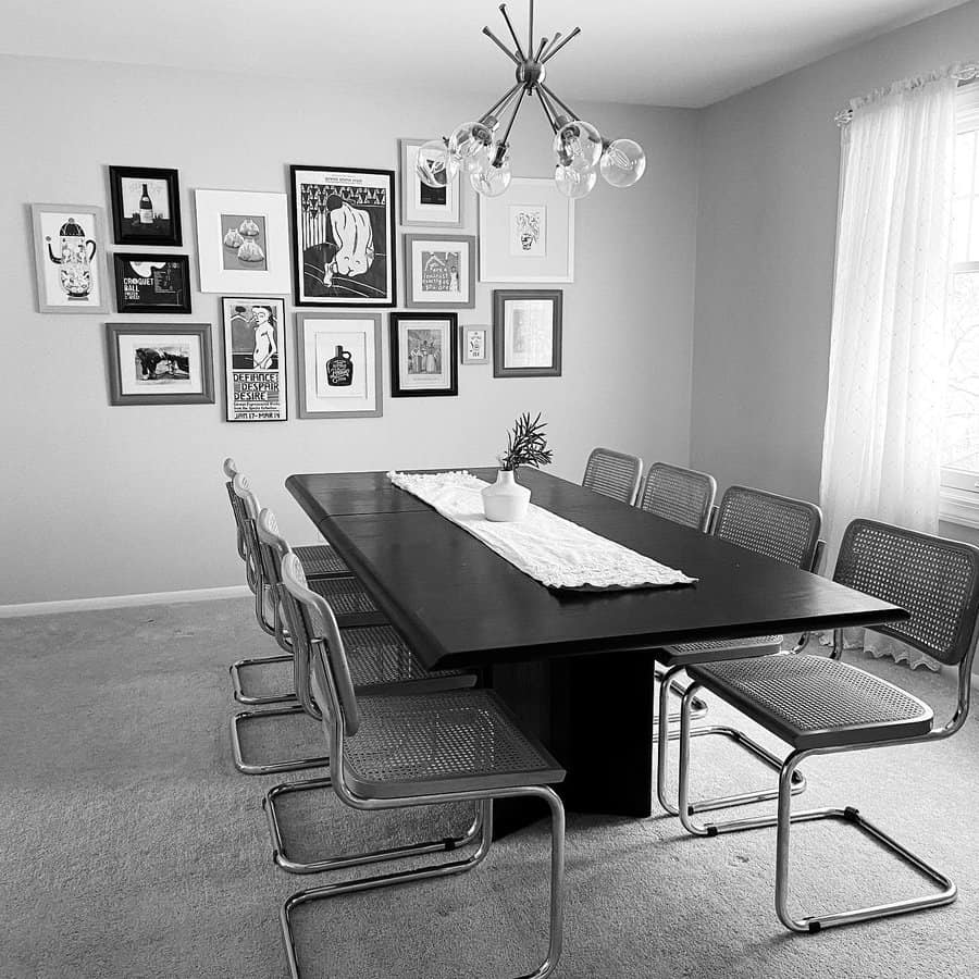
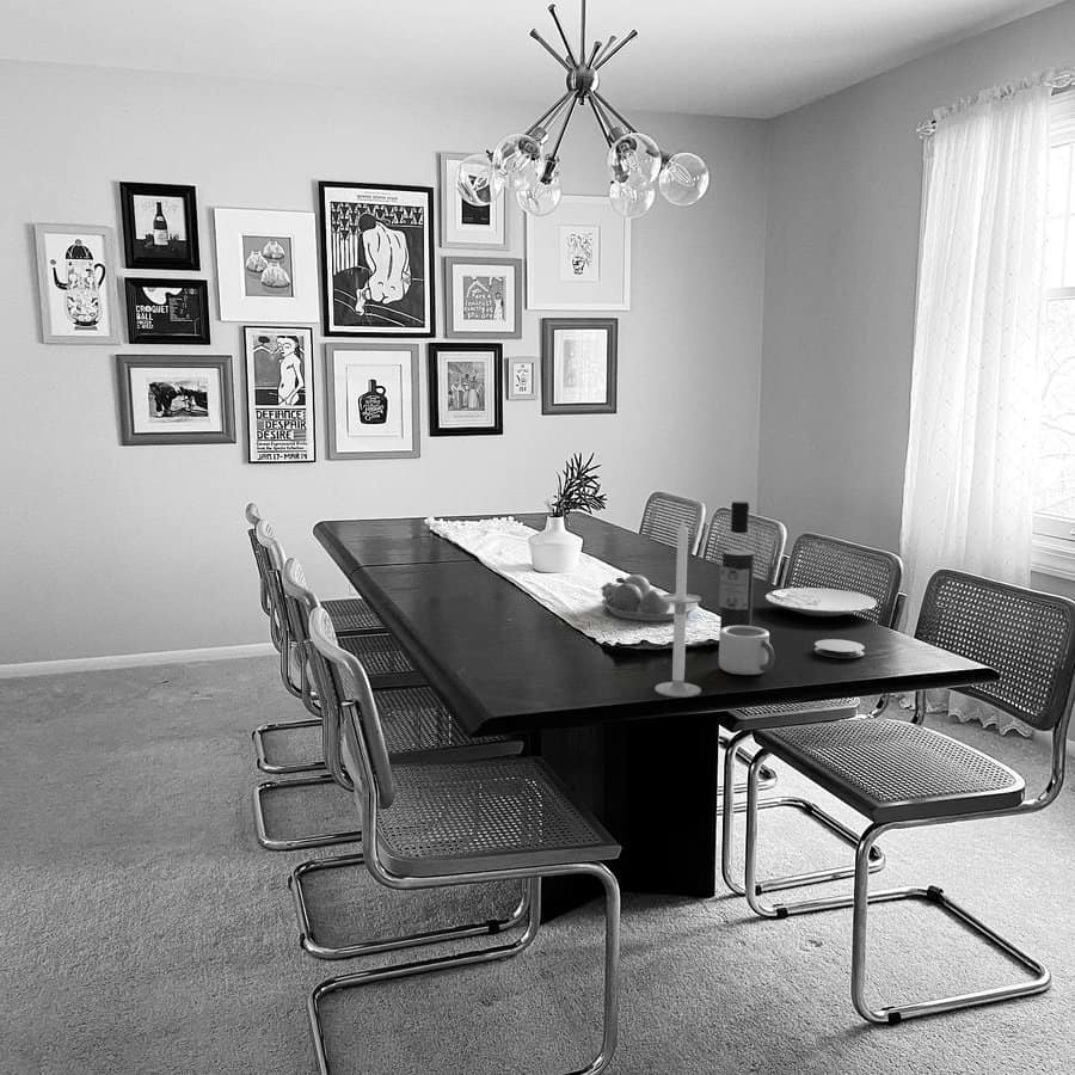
+ mug (749, 651)
+ wine bottle (737, 572)
+ candle (680, 604)
+ fruit bowl (647, 594)
+ plate (819, 606)
+ coaster (838, 649)
